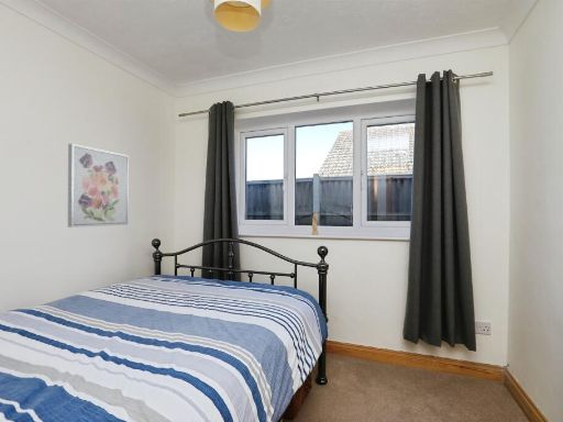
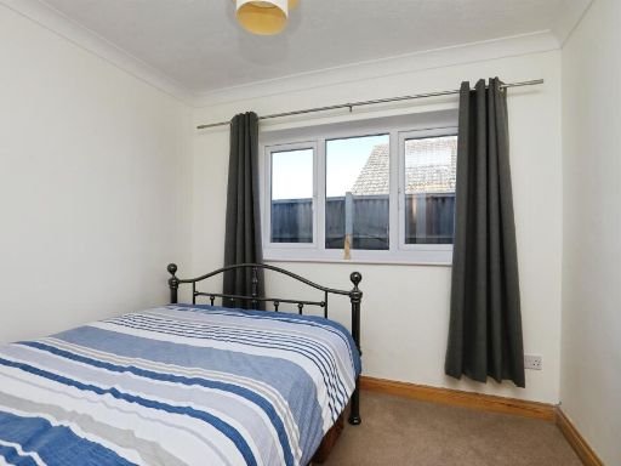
- wall art (100, 188)
